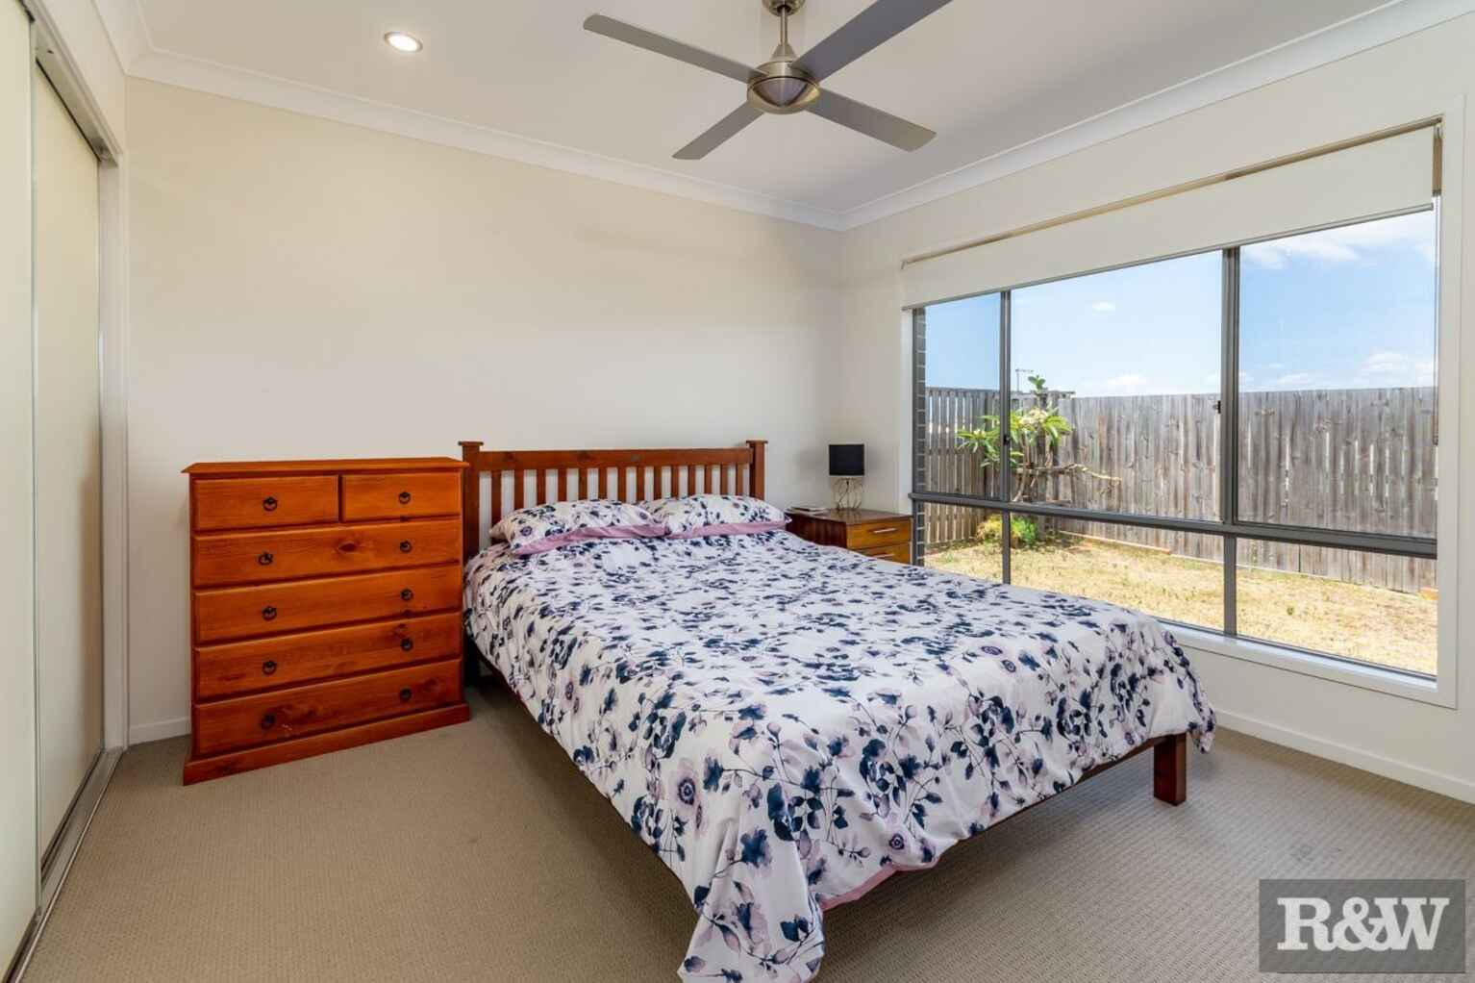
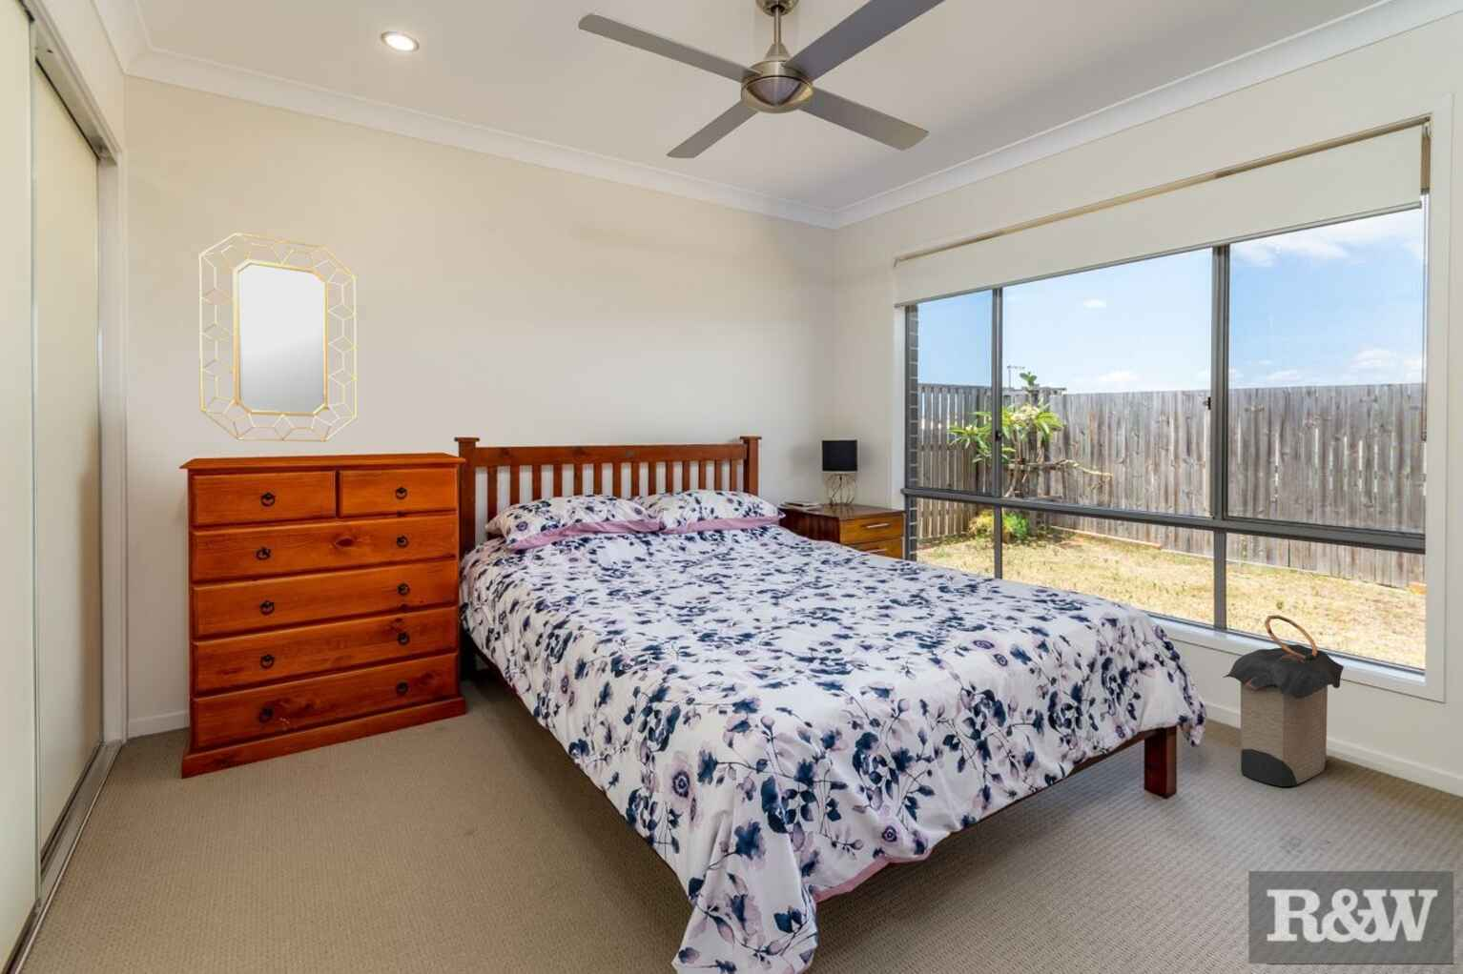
+ home mirror (283, 339)
+ laundry hamper (1287, 696)
